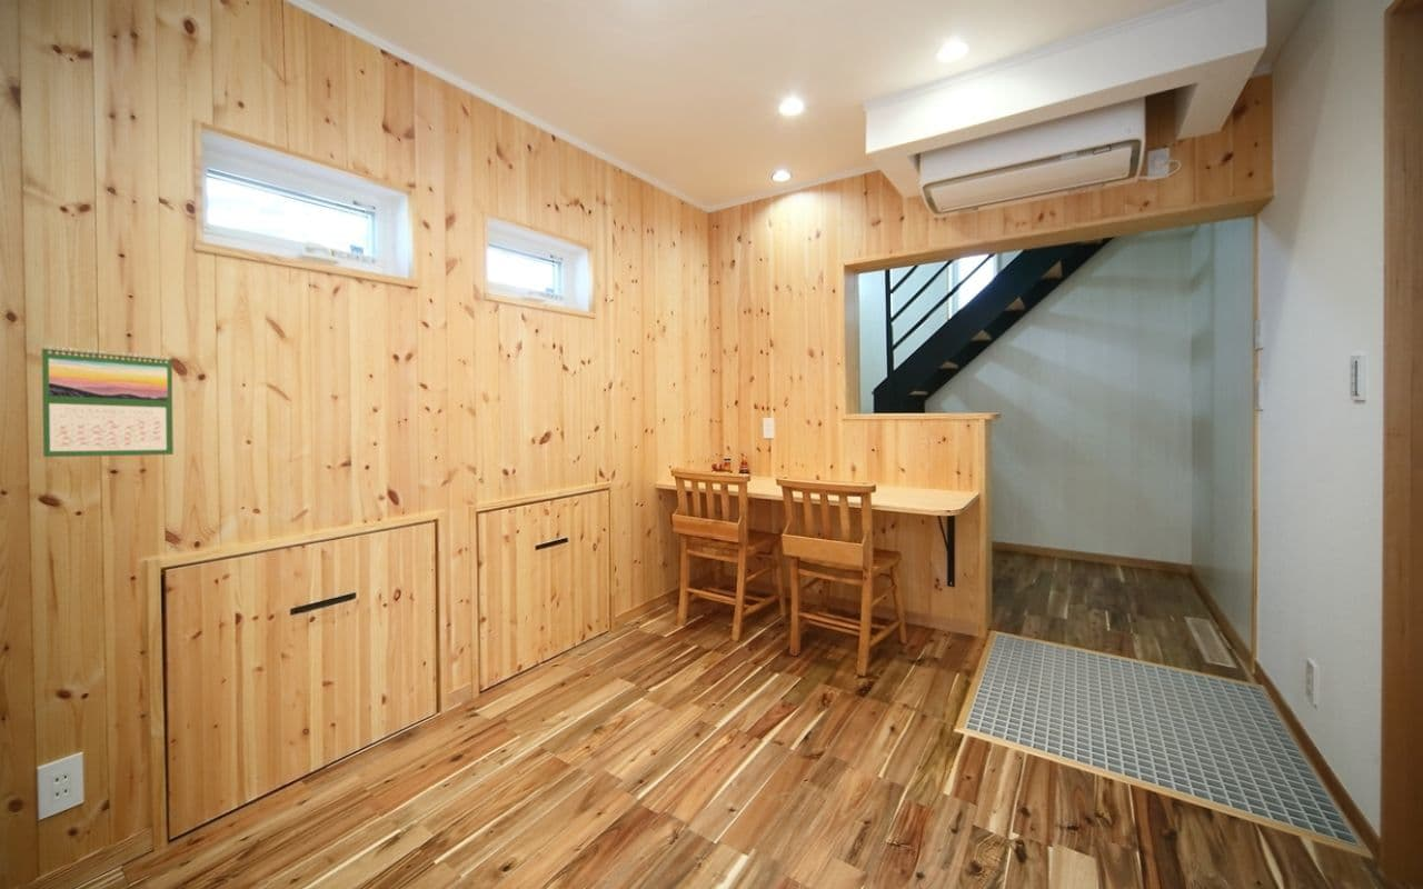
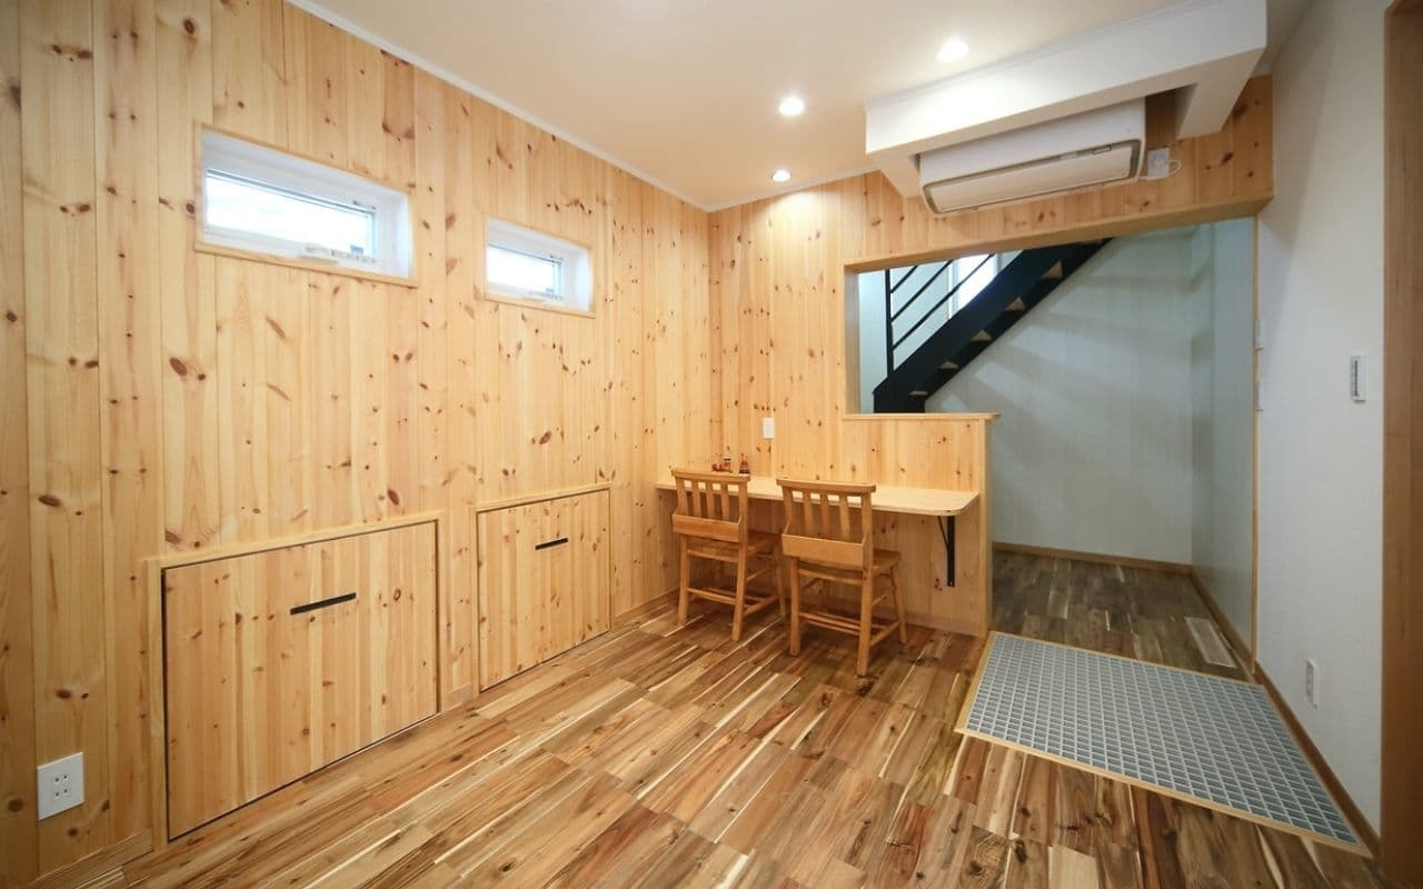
- calendar (111, 402)
